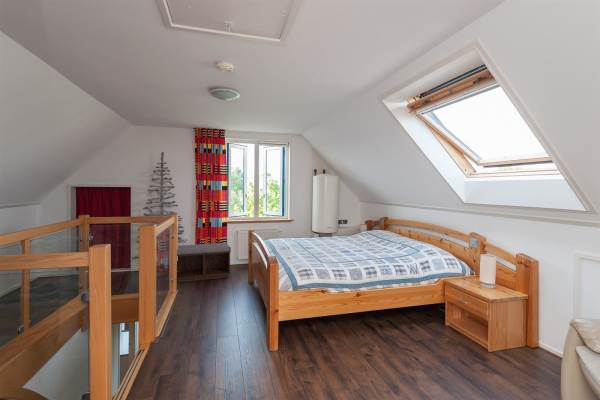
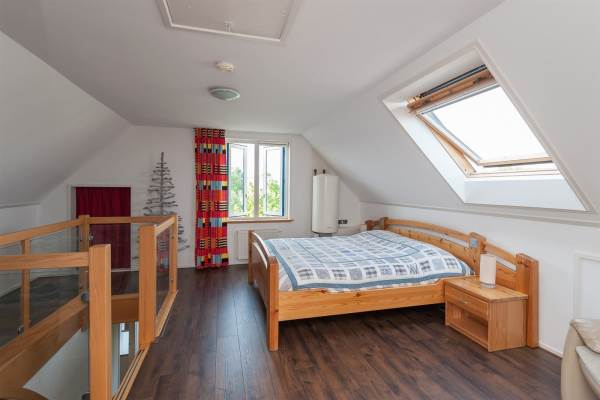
- bench (202, 261)
